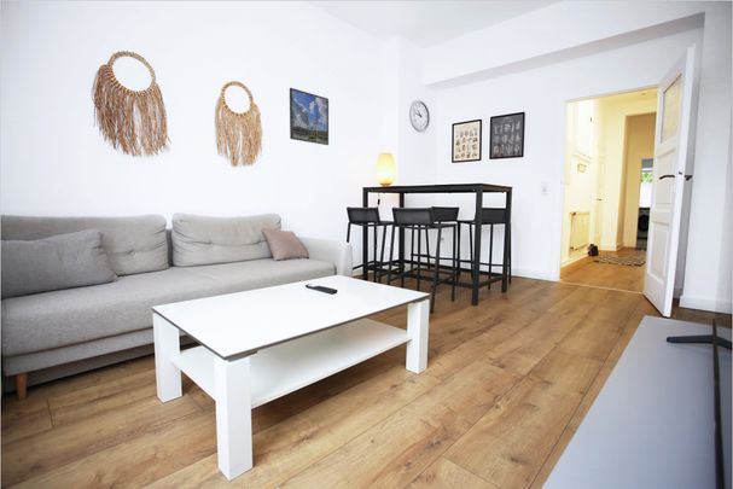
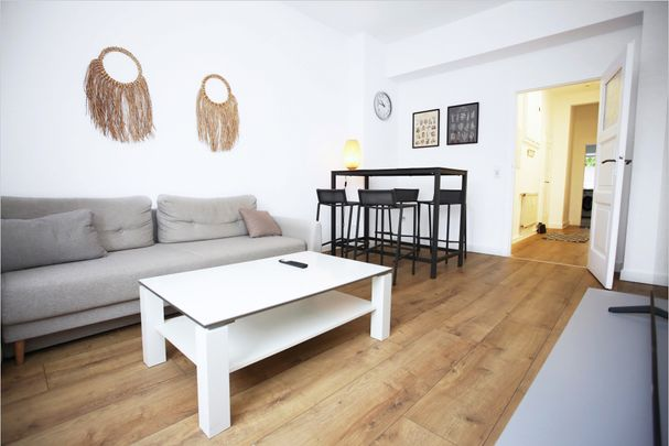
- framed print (309, 117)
